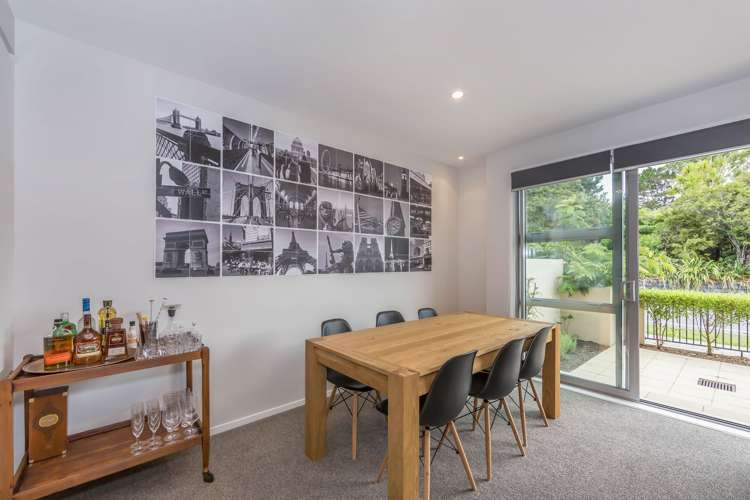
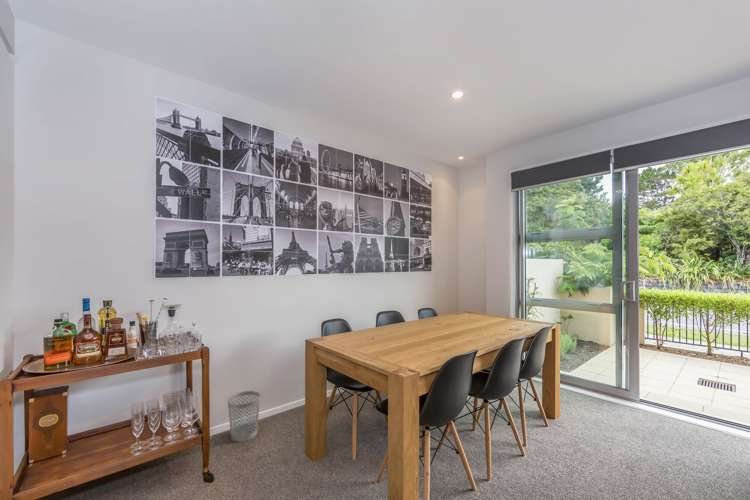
+ wastebasket (244, 415)
